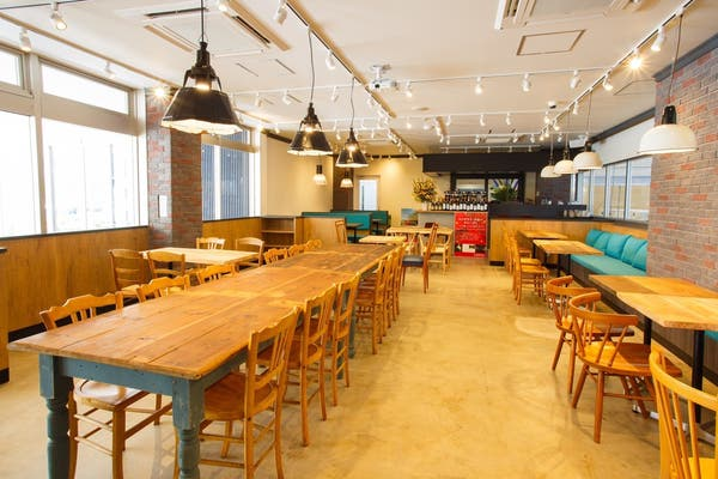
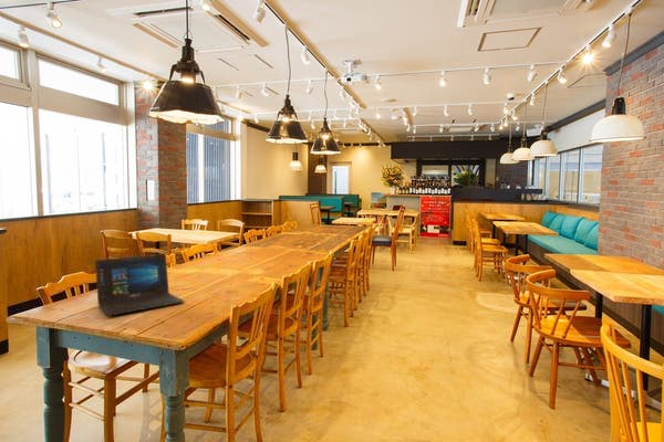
+ laptop (141, 282)
